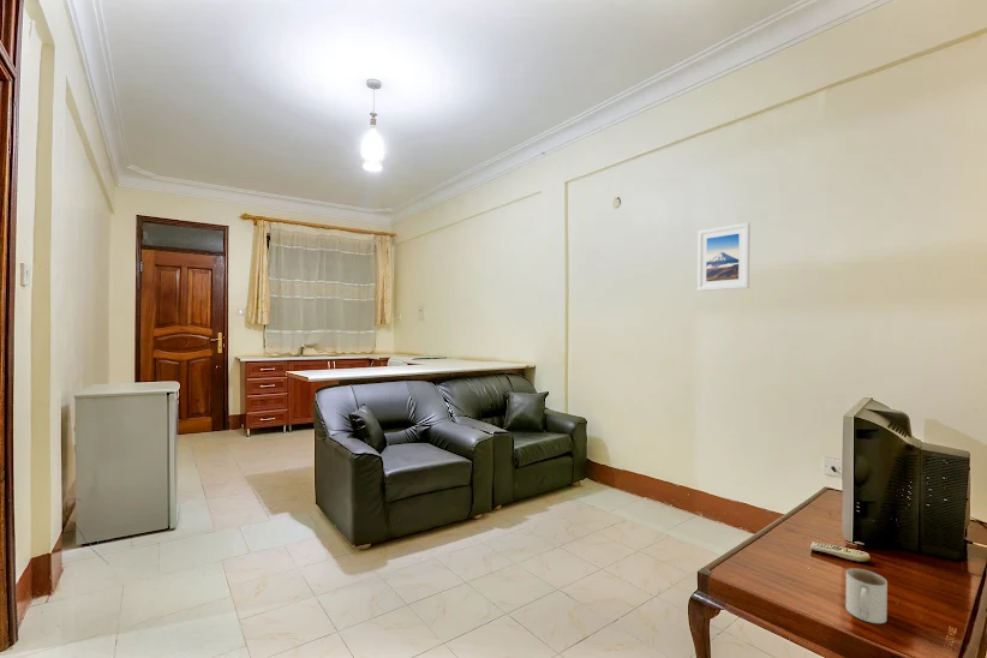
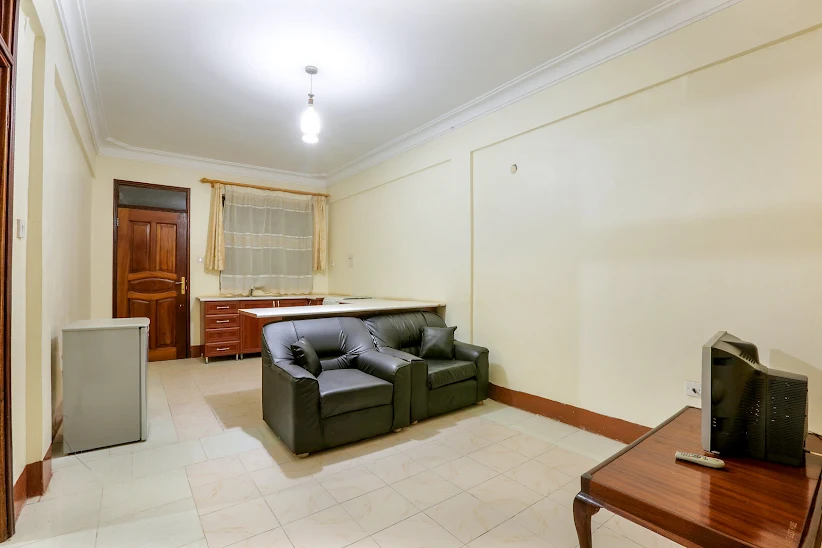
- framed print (722, 258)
- mug (865, 598)
